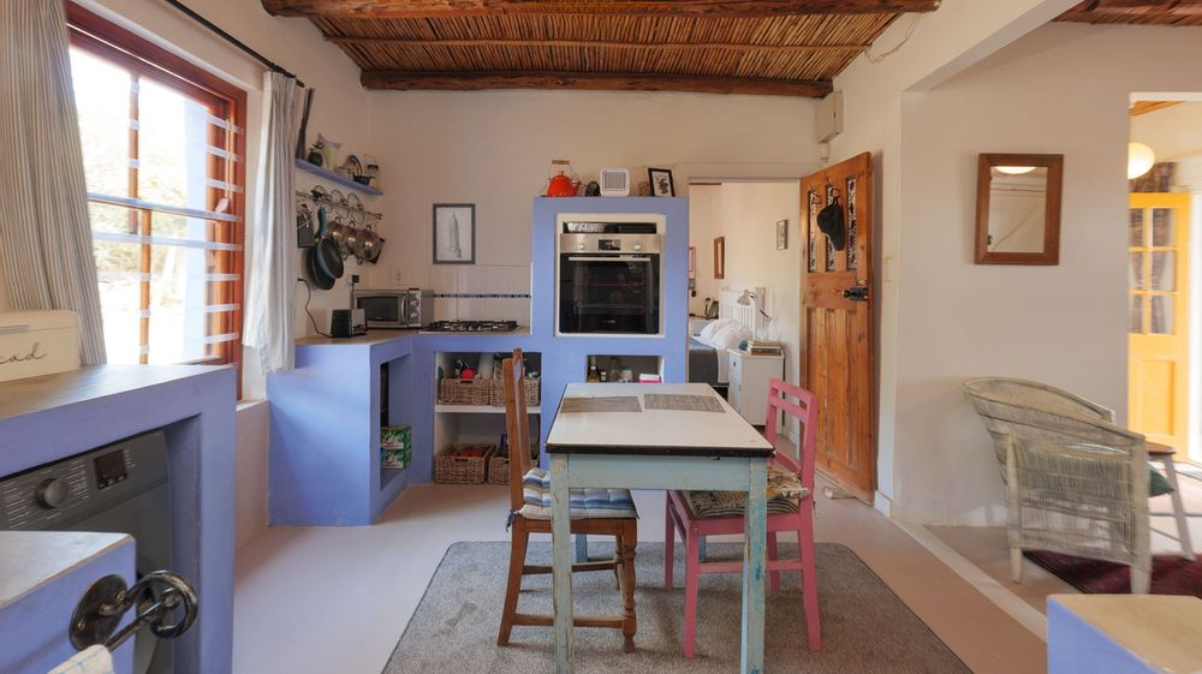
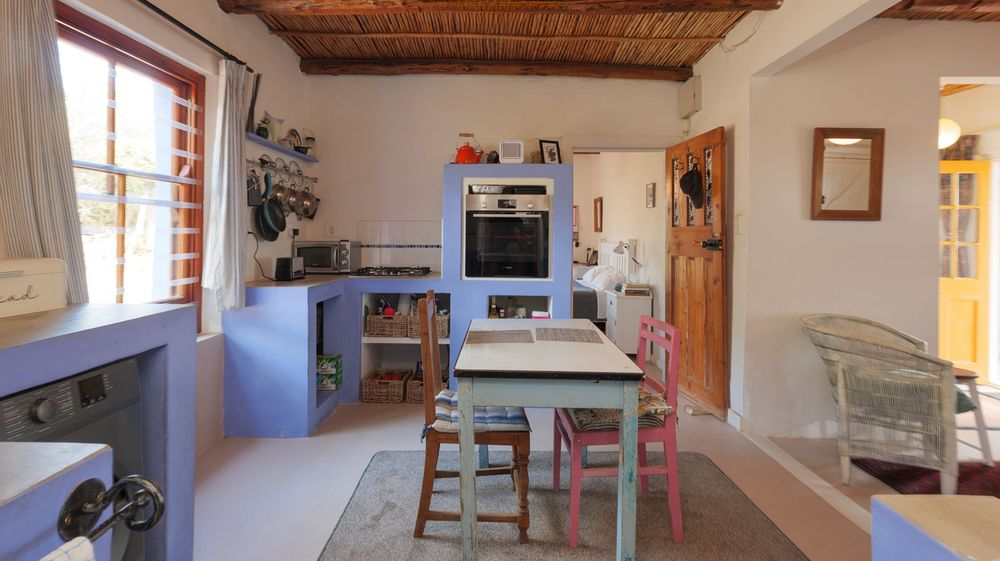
- wall art (453, 233)
